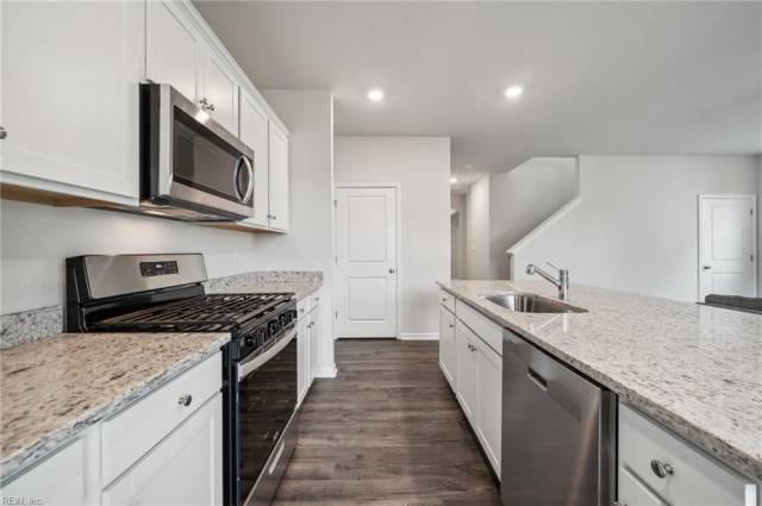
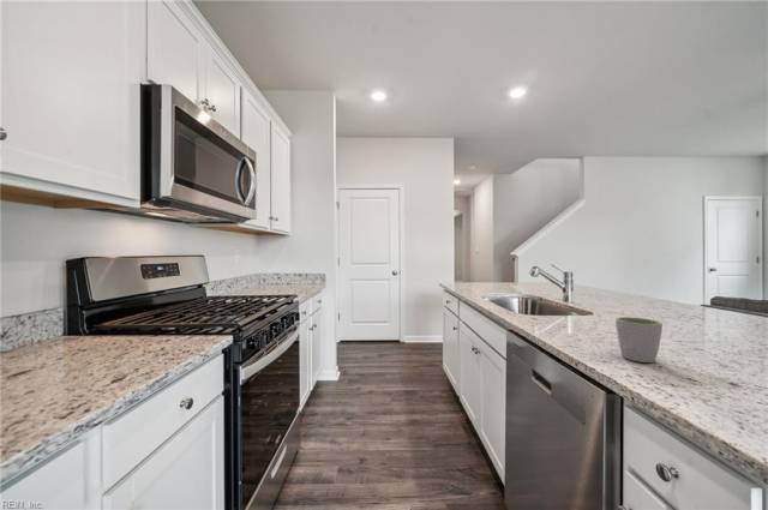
+ mug (634, 337)
